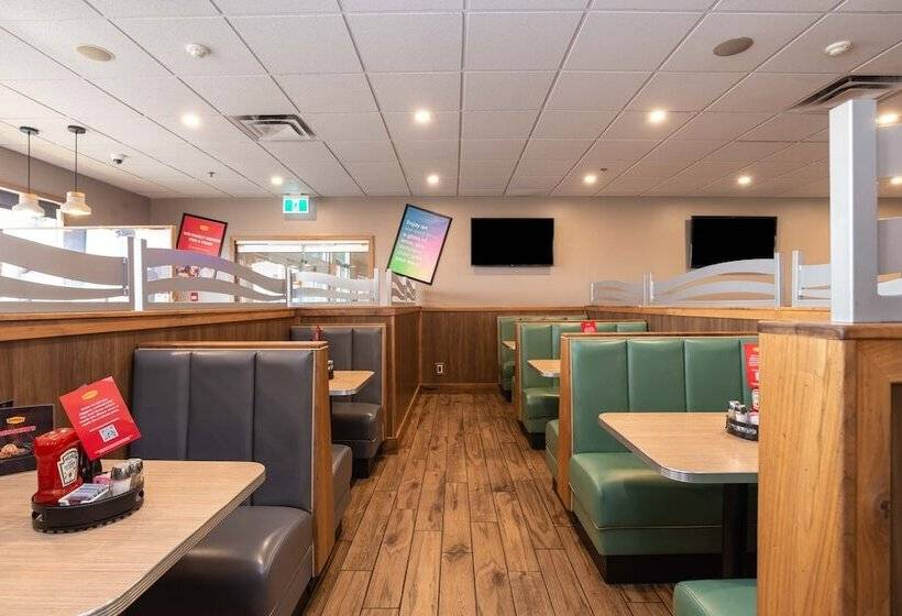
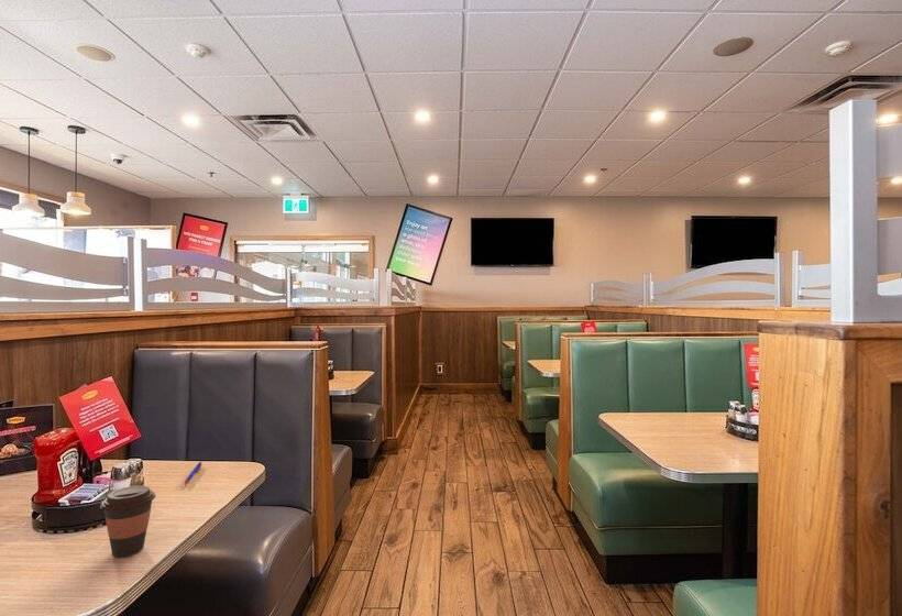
+ pen (193, 472)
+ coffee cup (128, 520)
